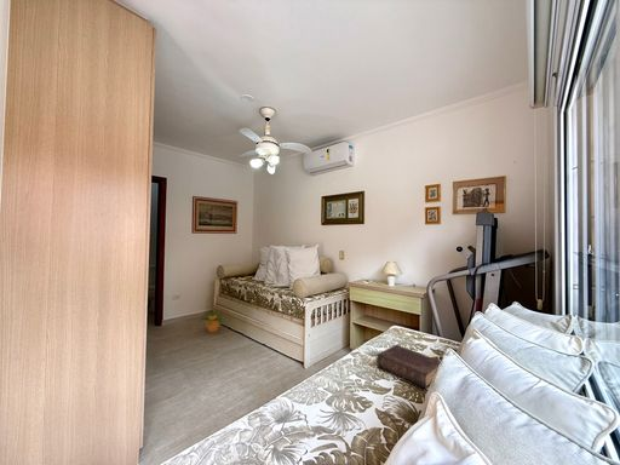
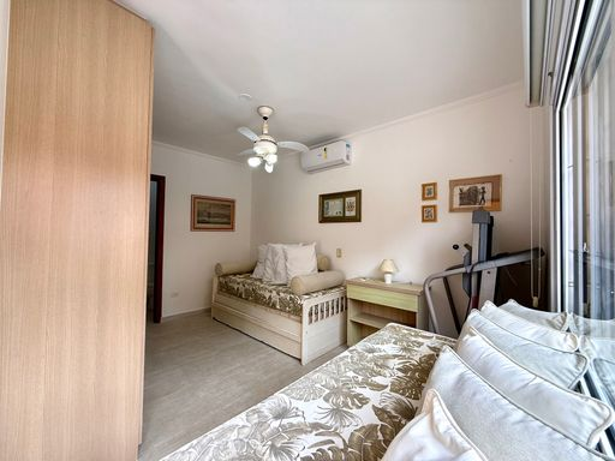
- potted plant (211, 320)
- book (408, 363)
